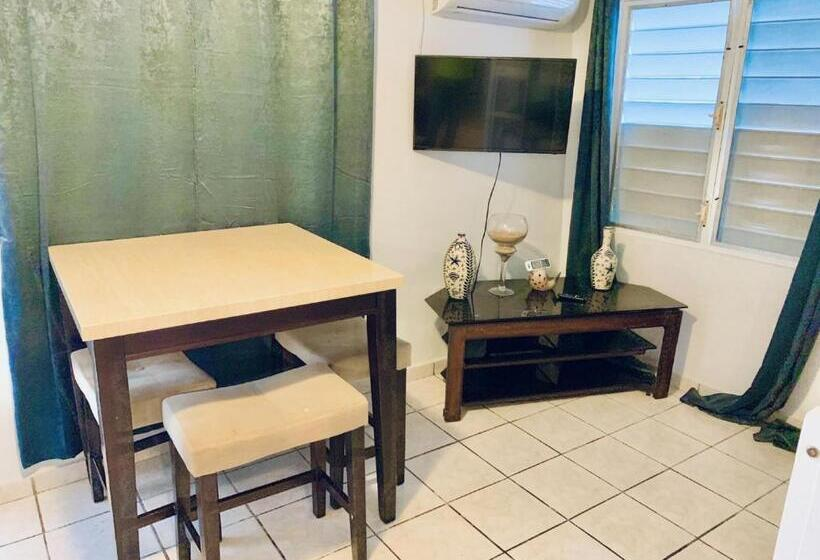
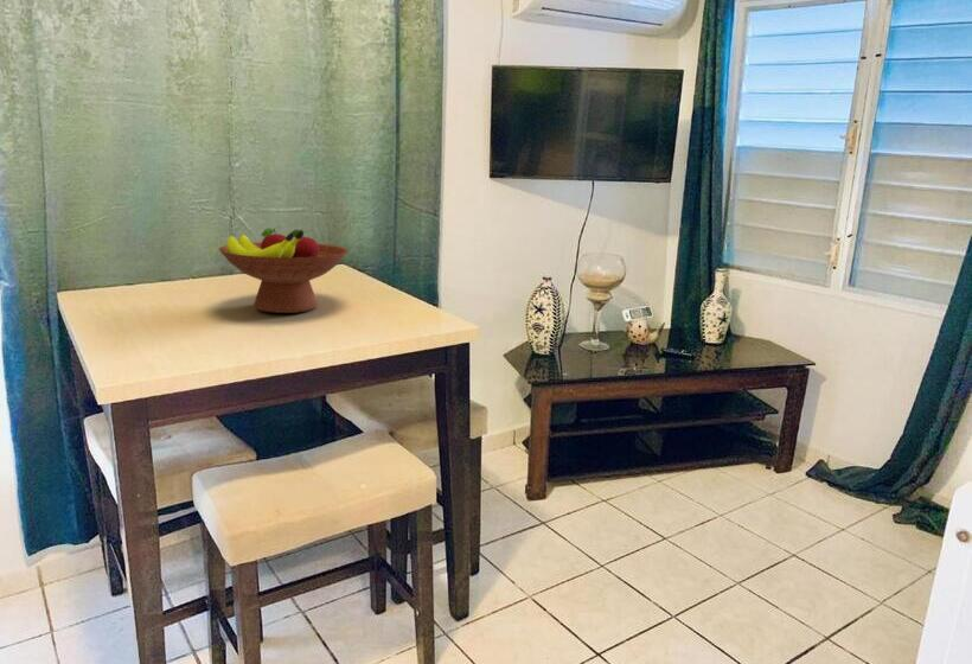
+ fruit bowl (284, 267)
